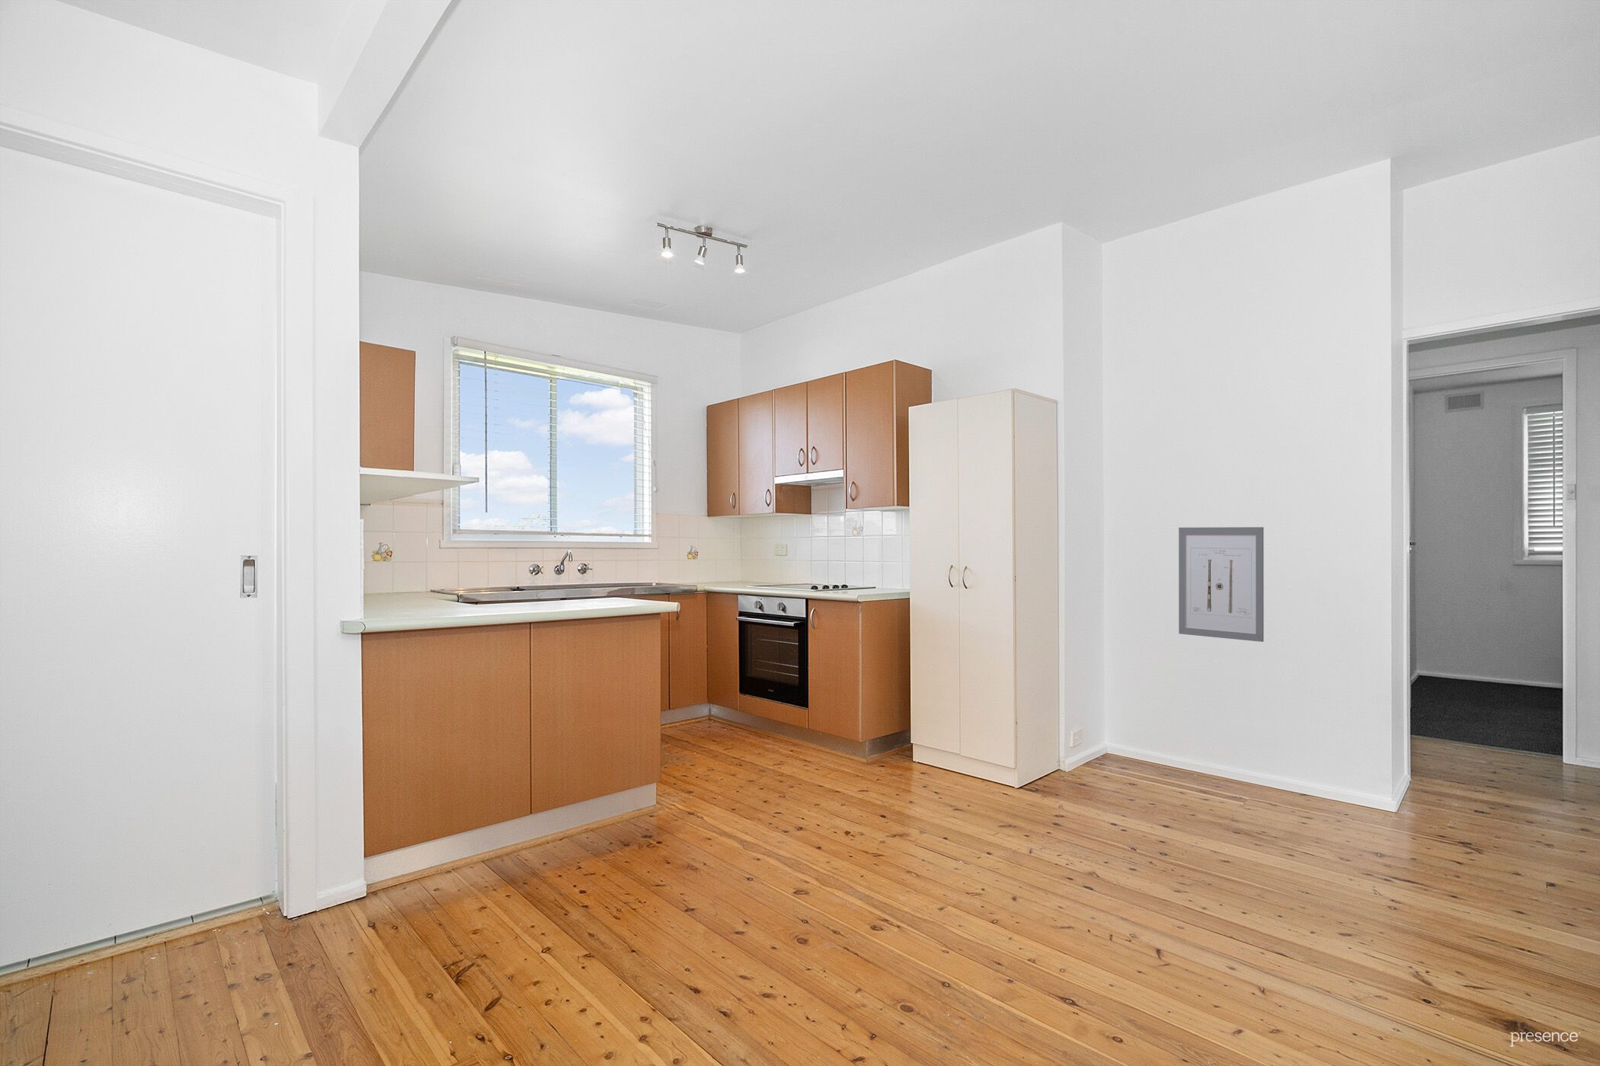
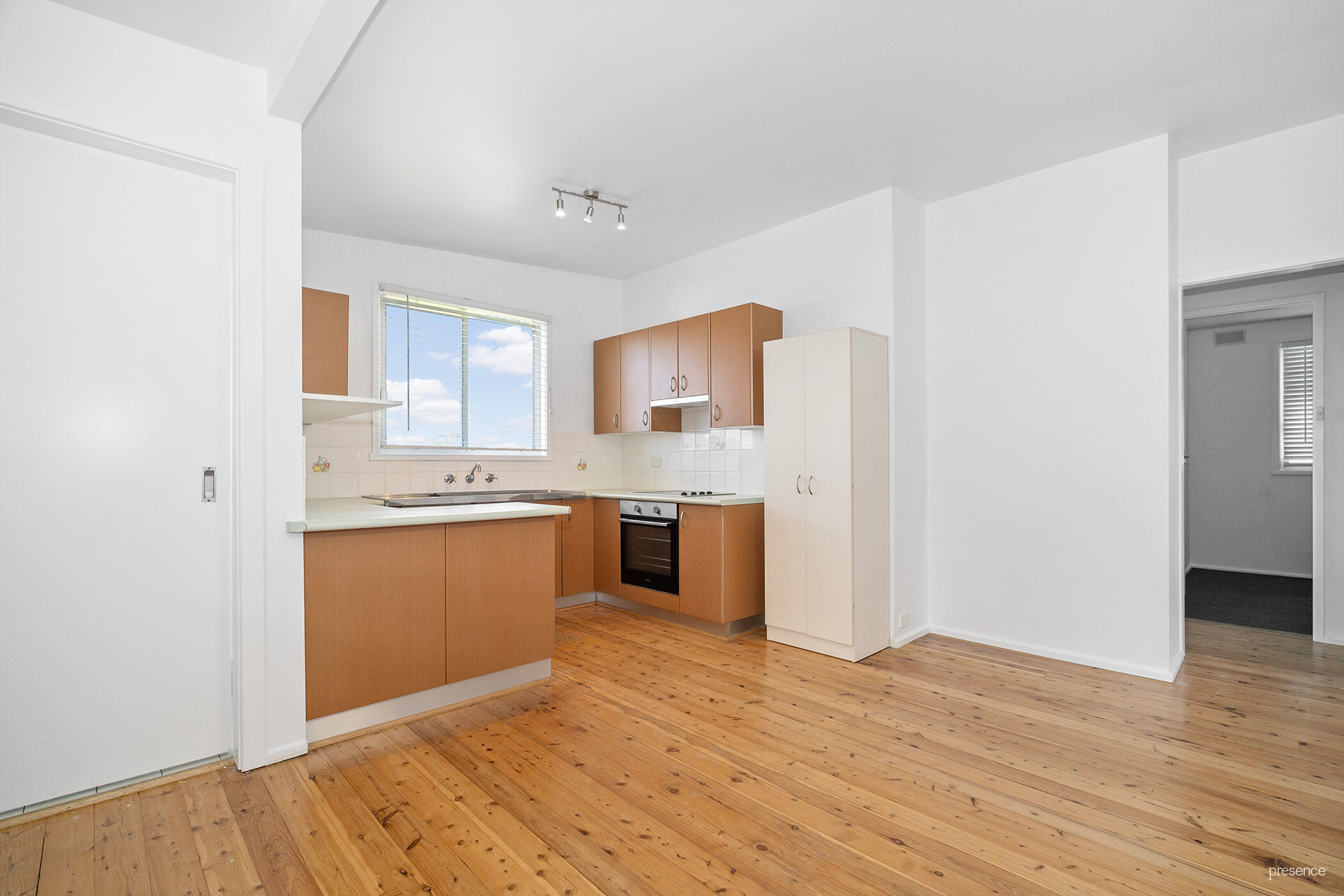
- wall art (1219, 582)
